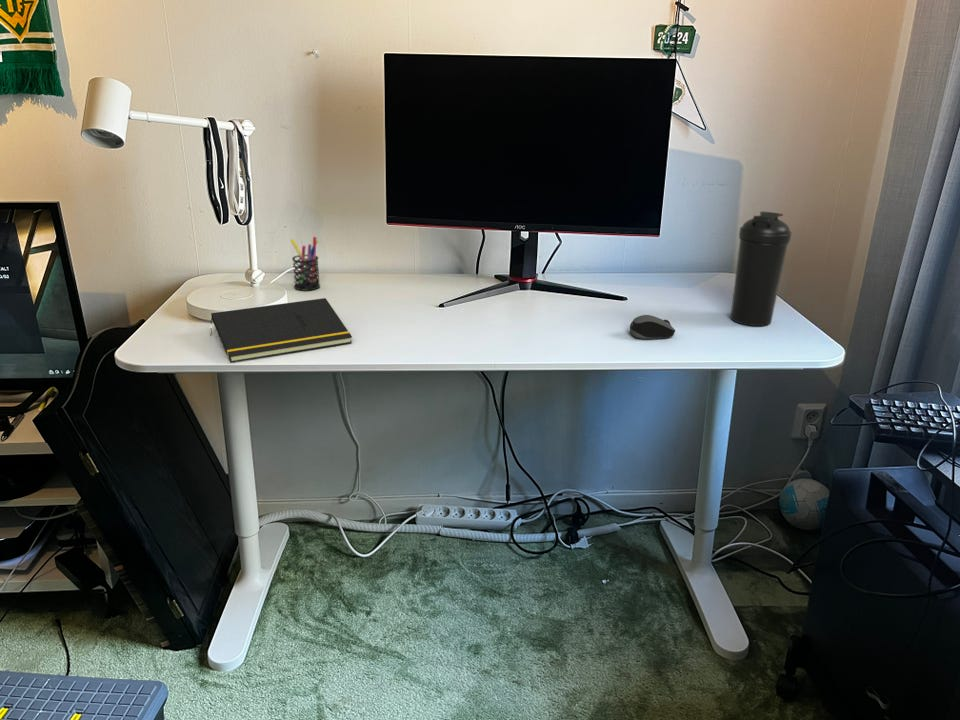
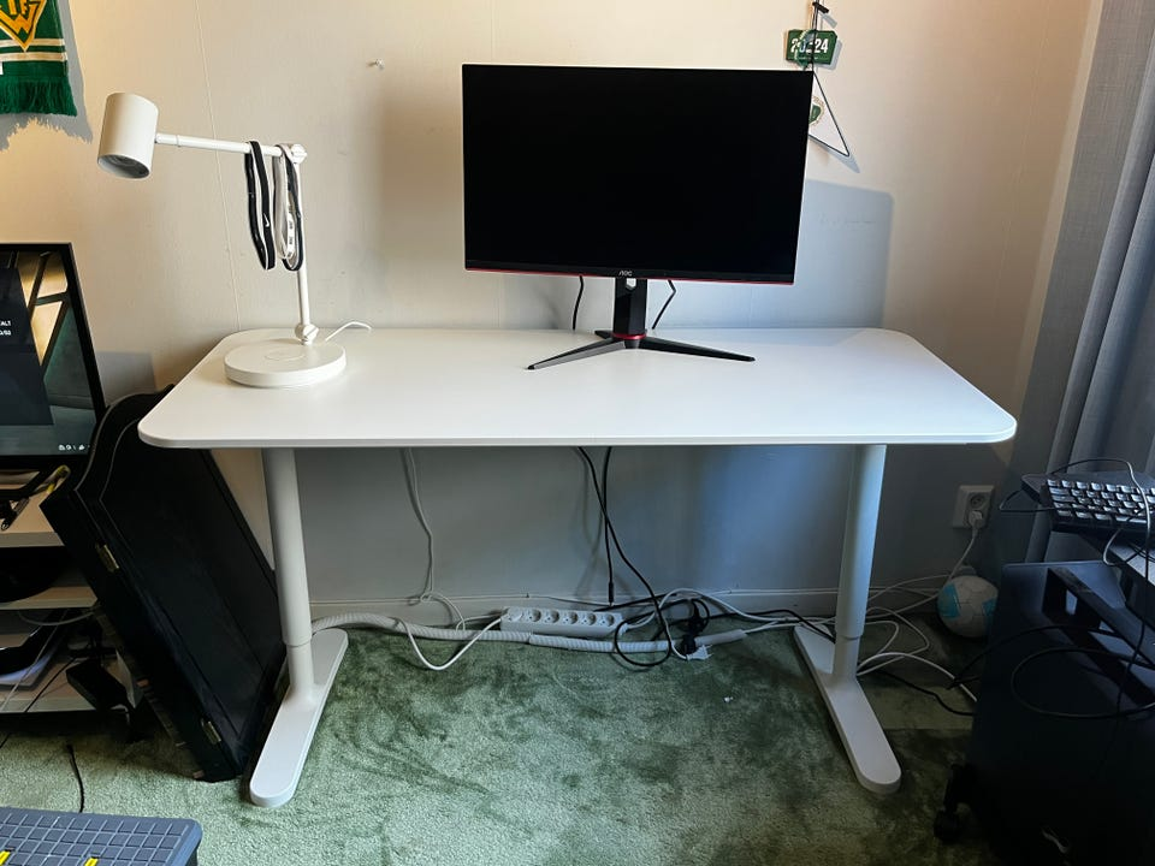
- notepad (281, 327)
- pen holder (308, 261)
- water bottle (759, 268)
- computer mouse (652, 325)
